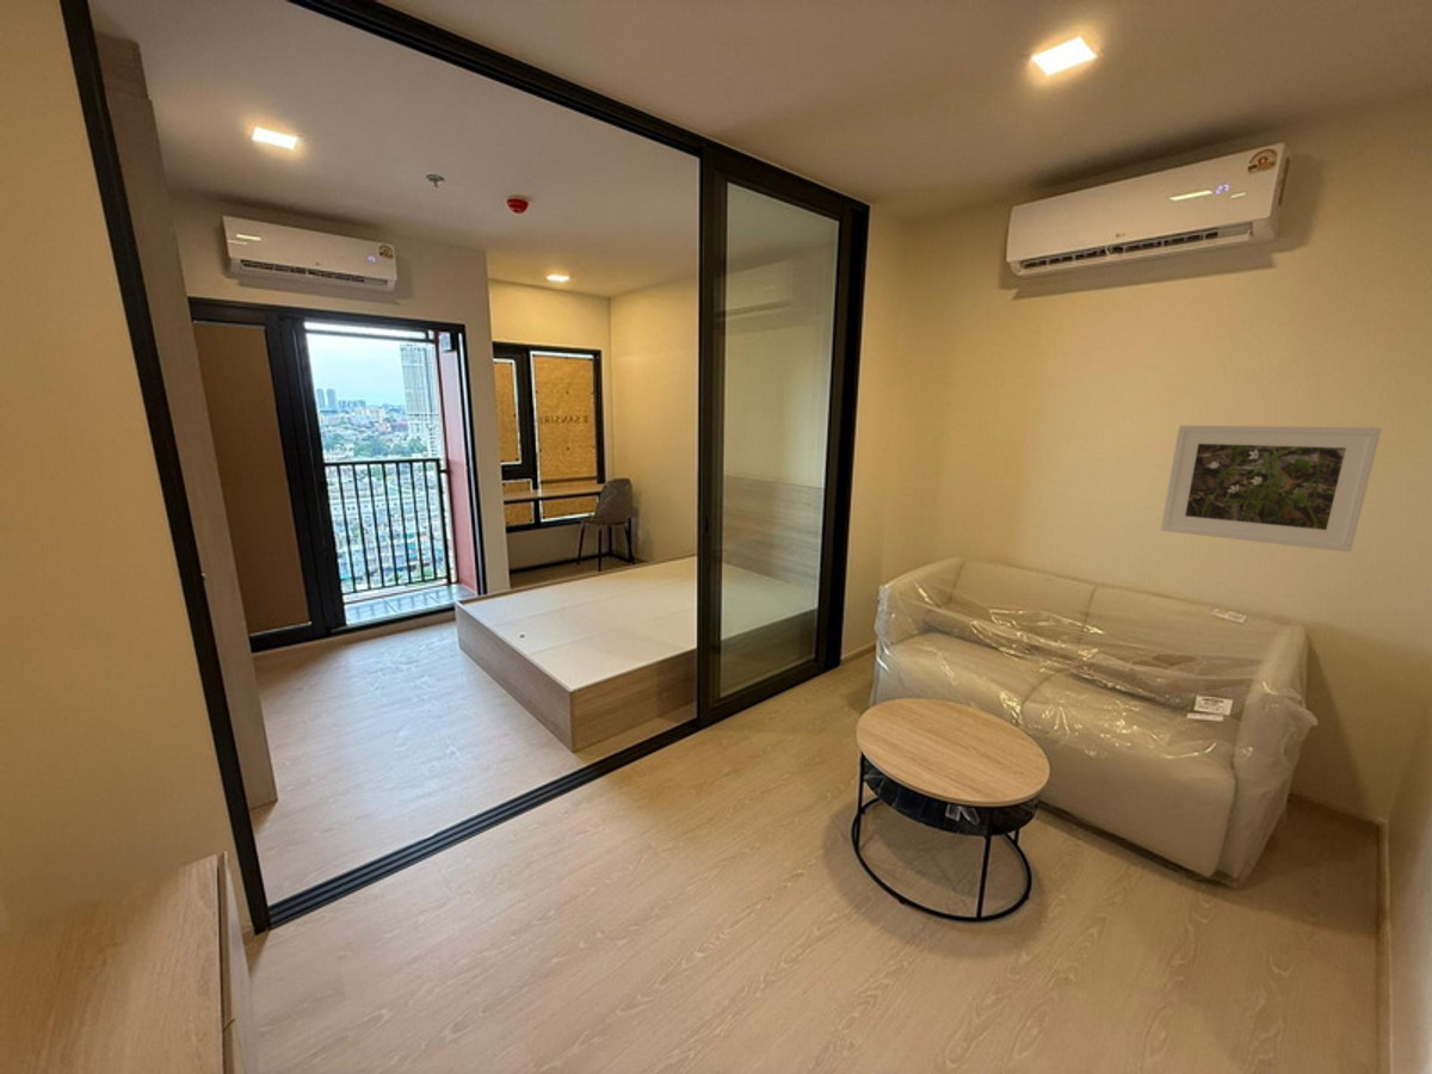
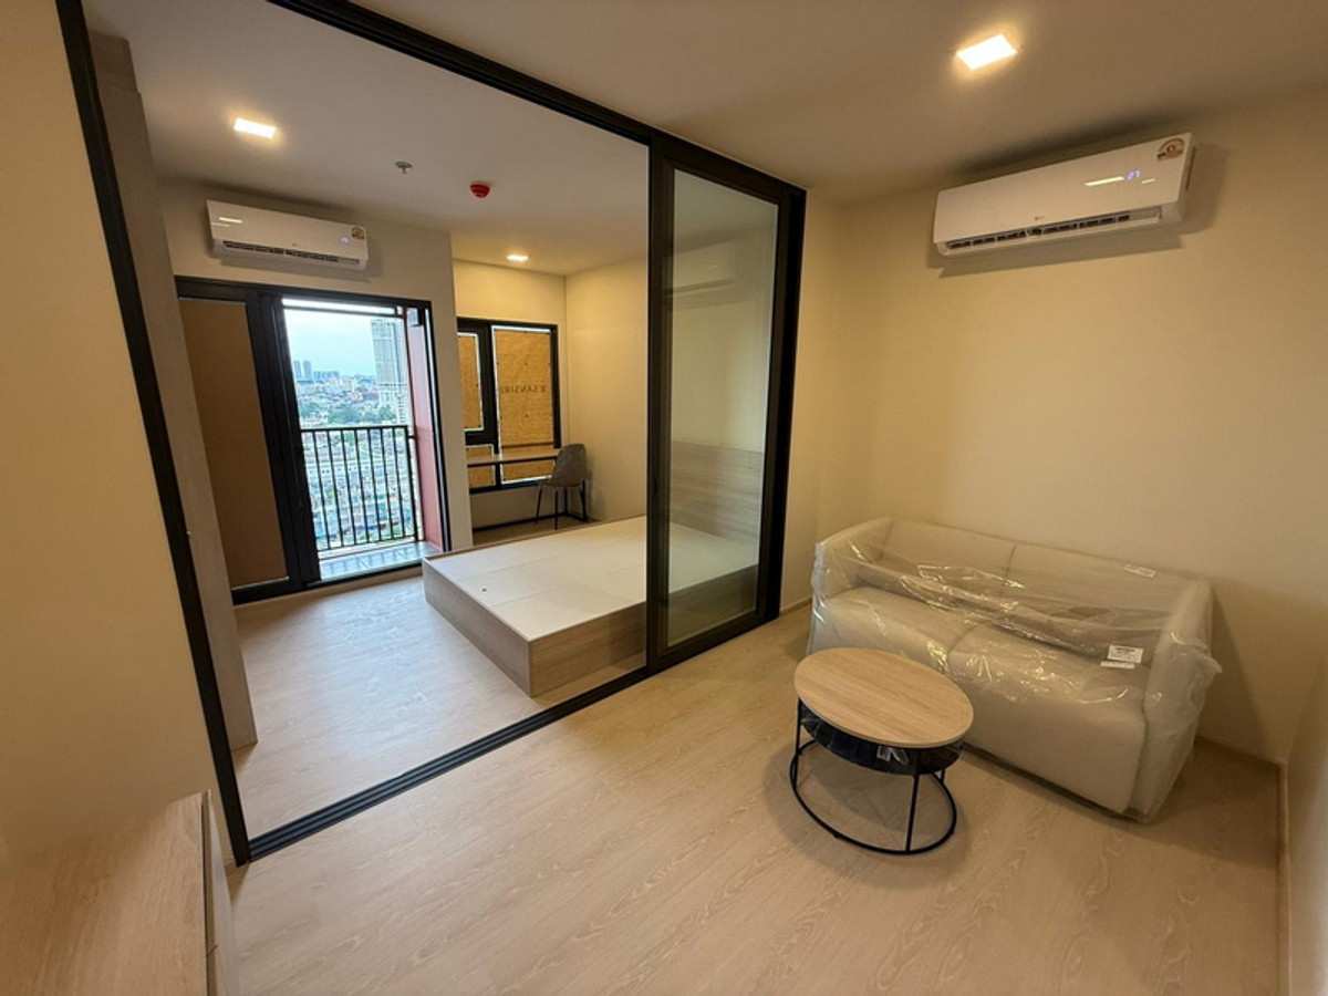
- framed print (1259, 484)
